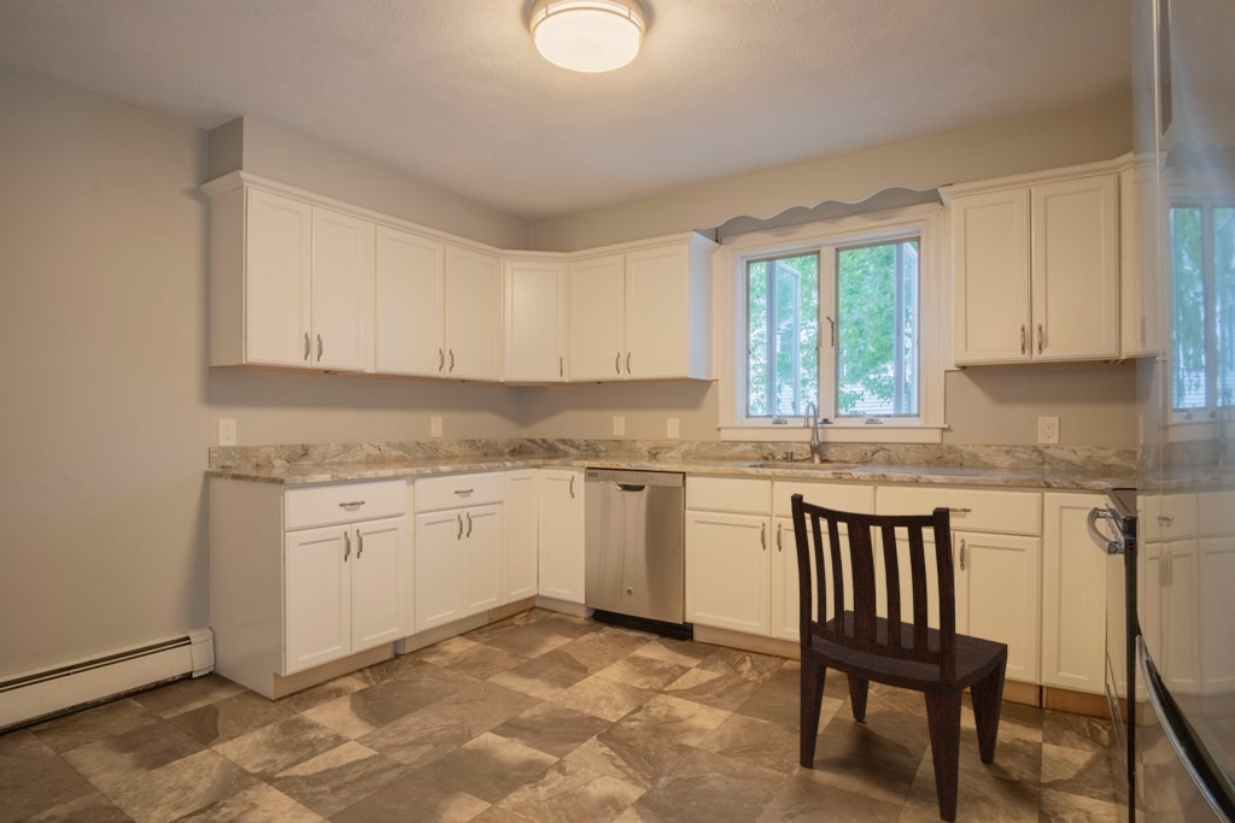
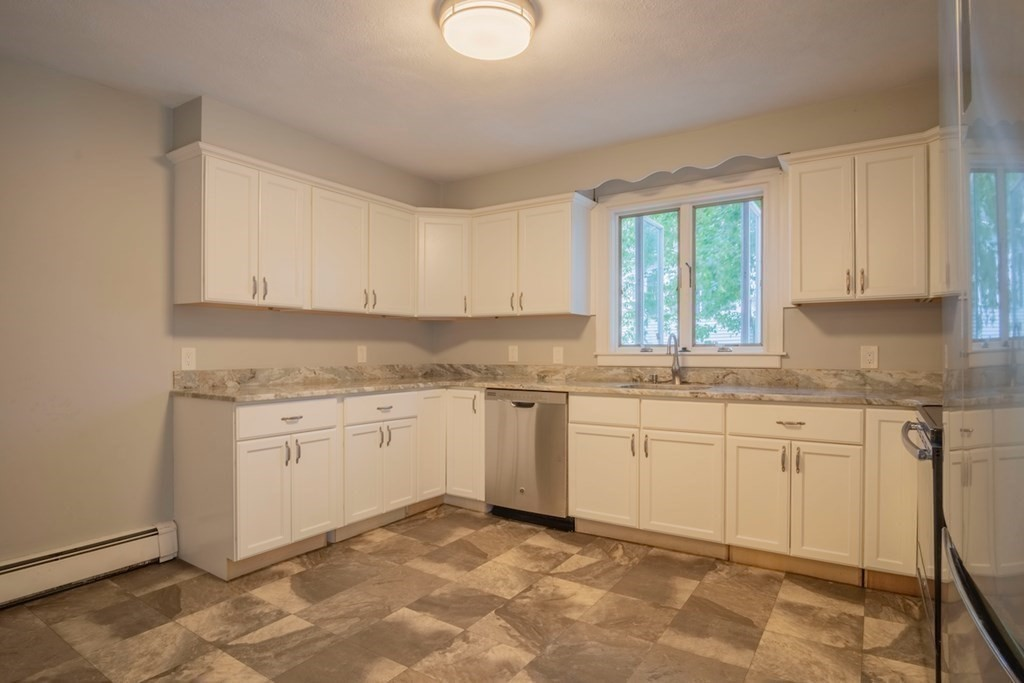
- dining chair (896, 628)
